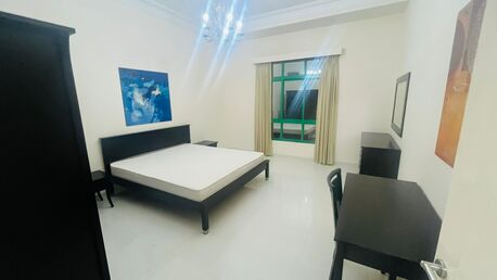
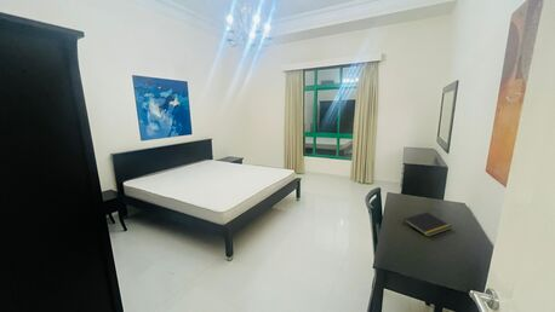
+ notepad (427, 223)
